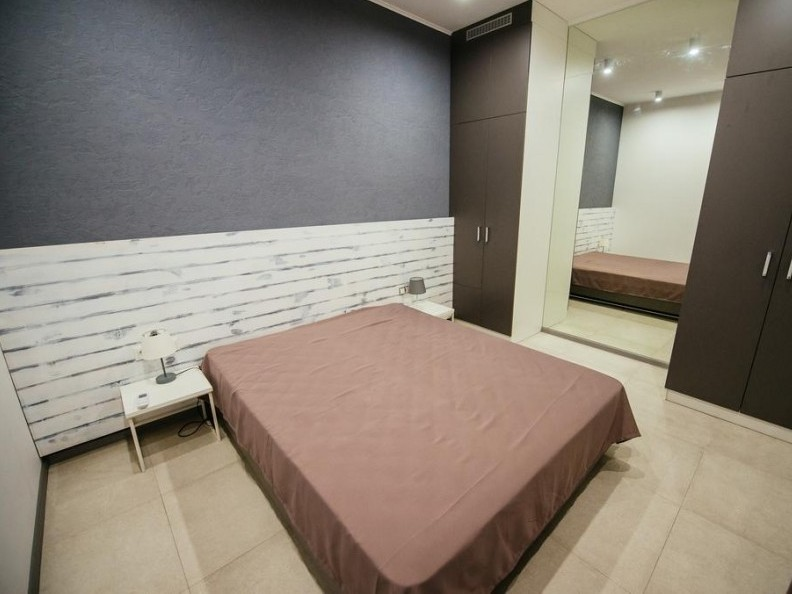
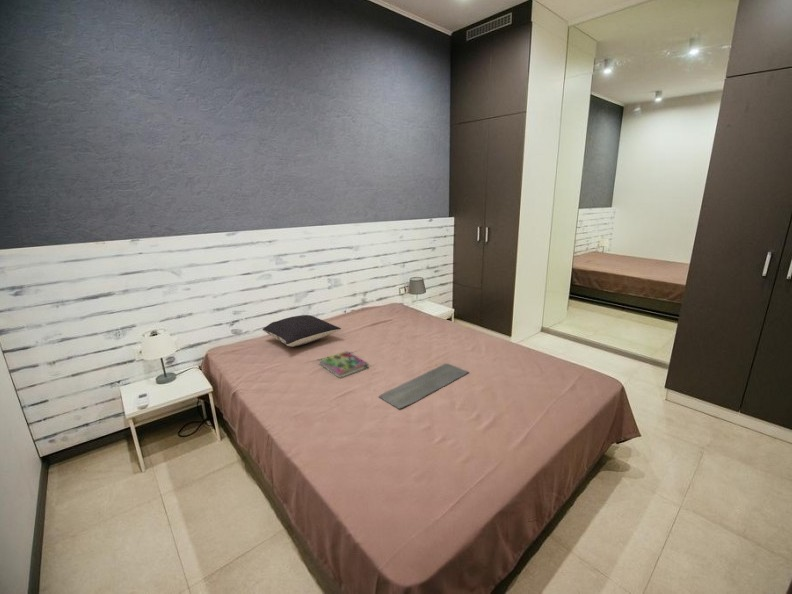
+ bath mat (426, 383)
+ book (343, 363)
+ pillow (301, 329)
